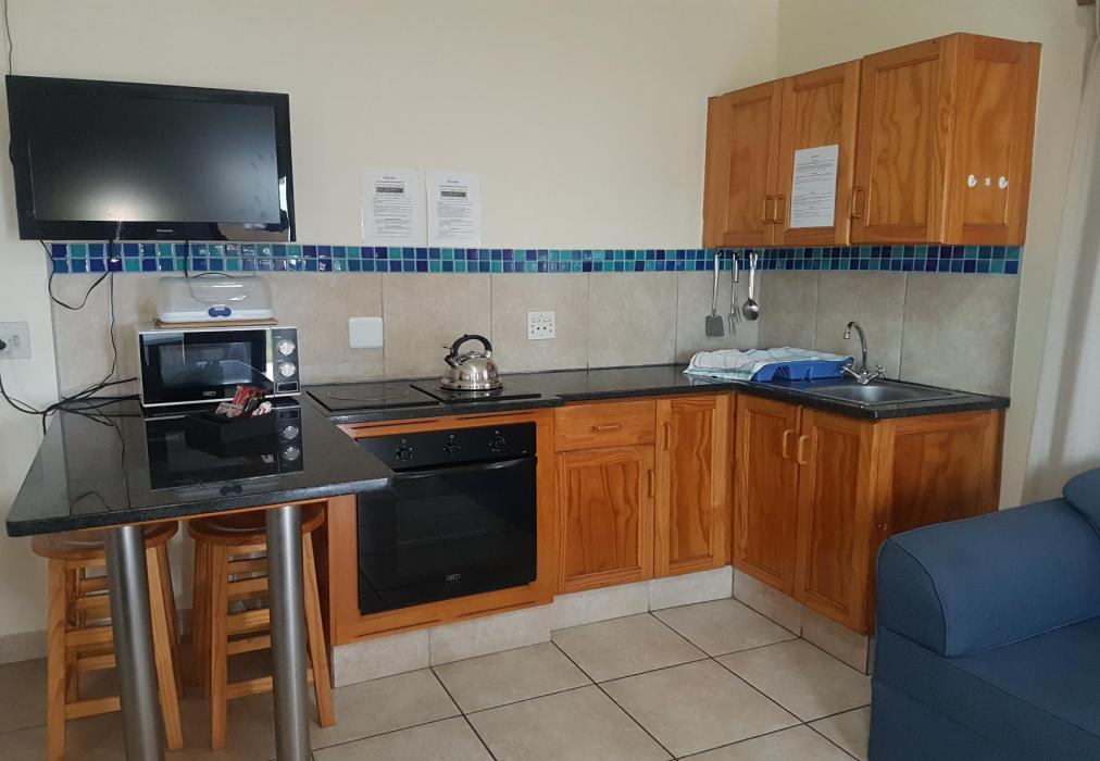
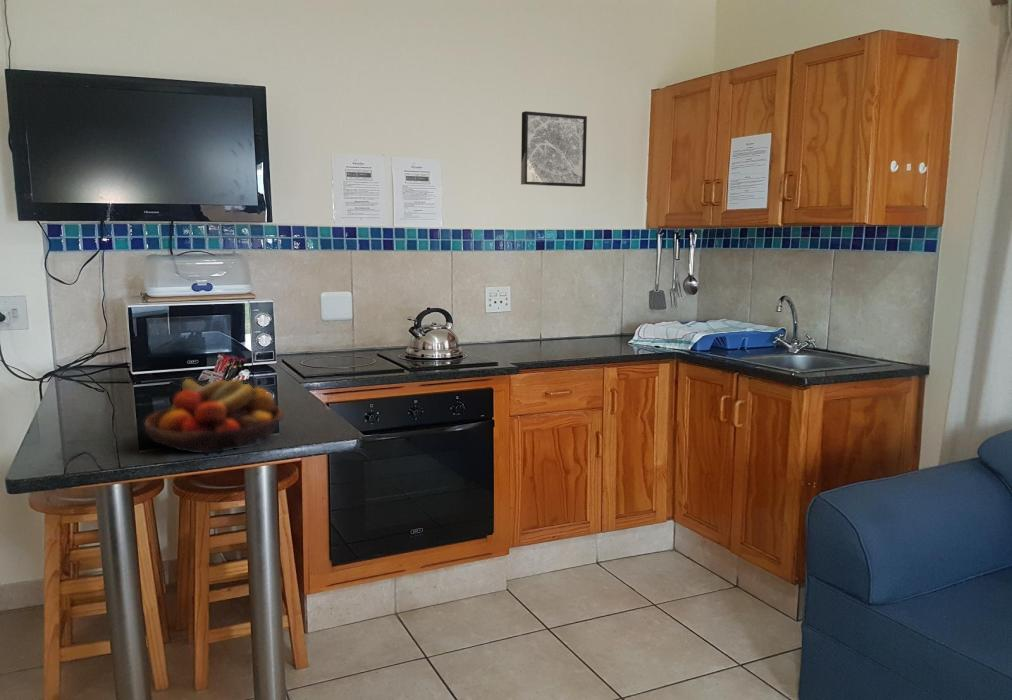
+ fruit bowl (214, 410)
+ wall art (554, 150)
